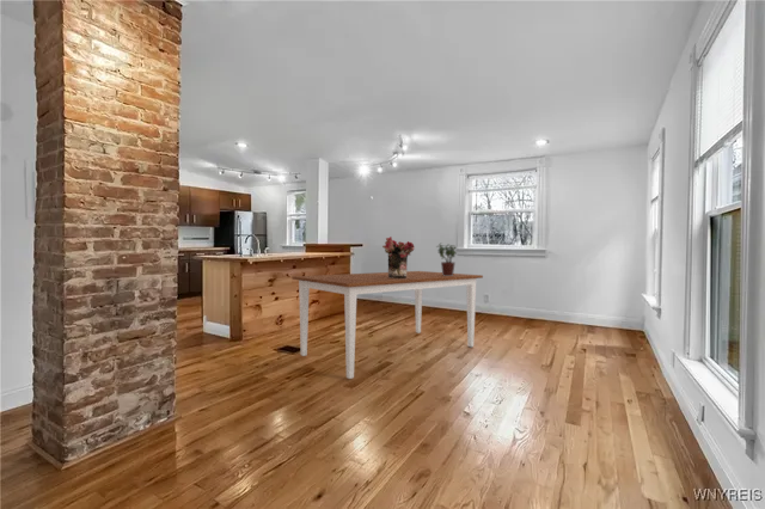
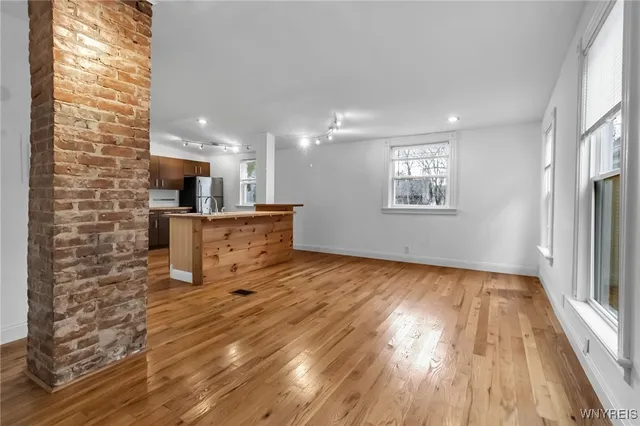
- potted plant (447, 258)
- bouquet (398, 257)
- dining table (391, 290)
